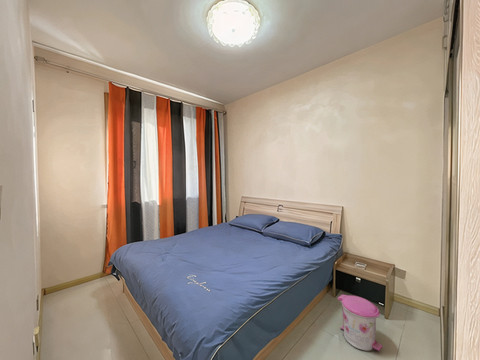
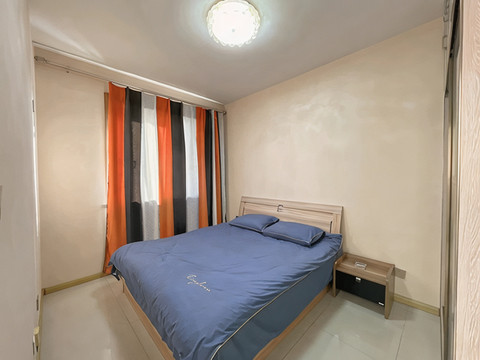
- trash can (358, 320)
